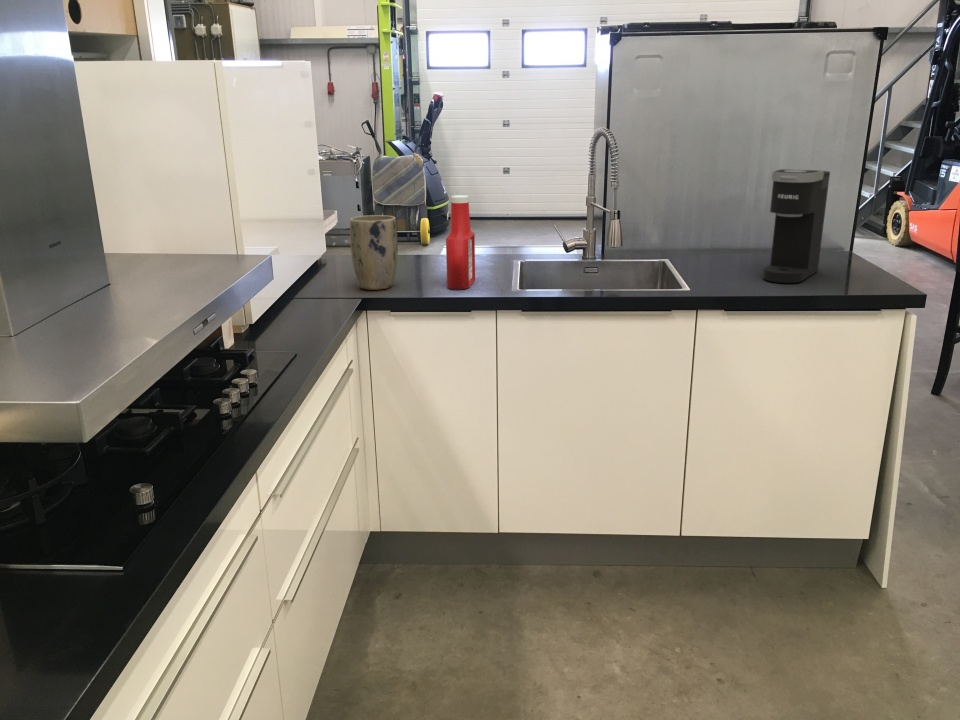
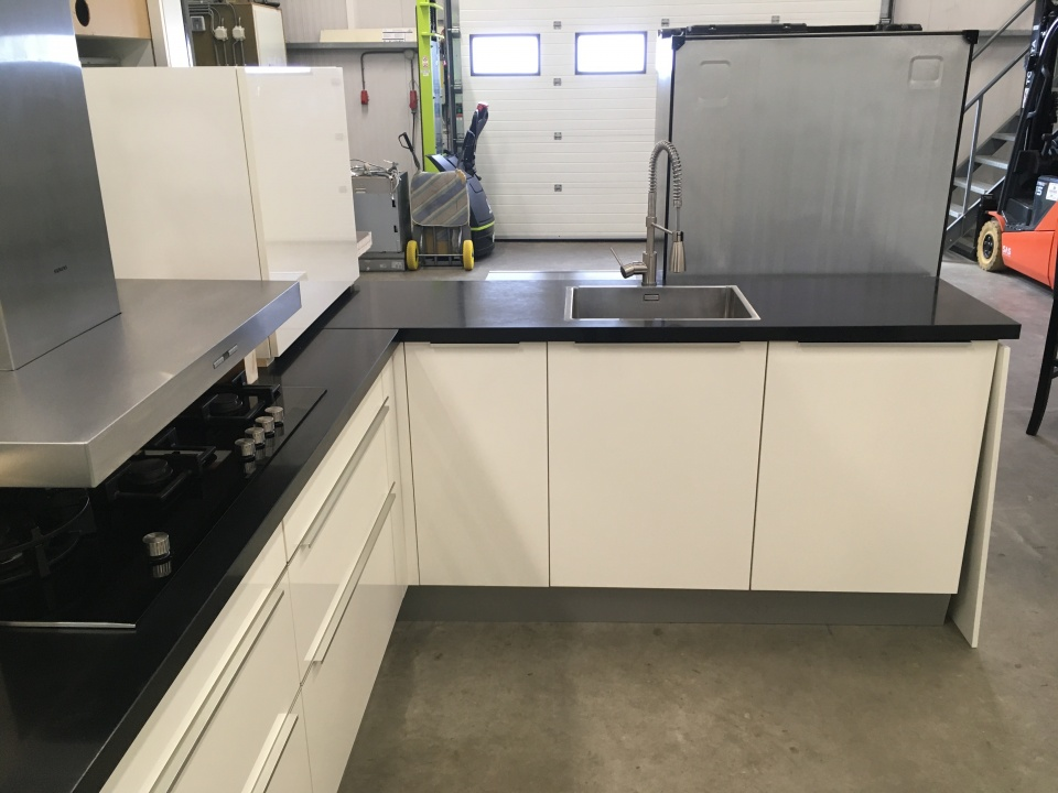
- plant pot (374, 252)
- soap bottle (460, 240)
- coffee maker (796, 223)
